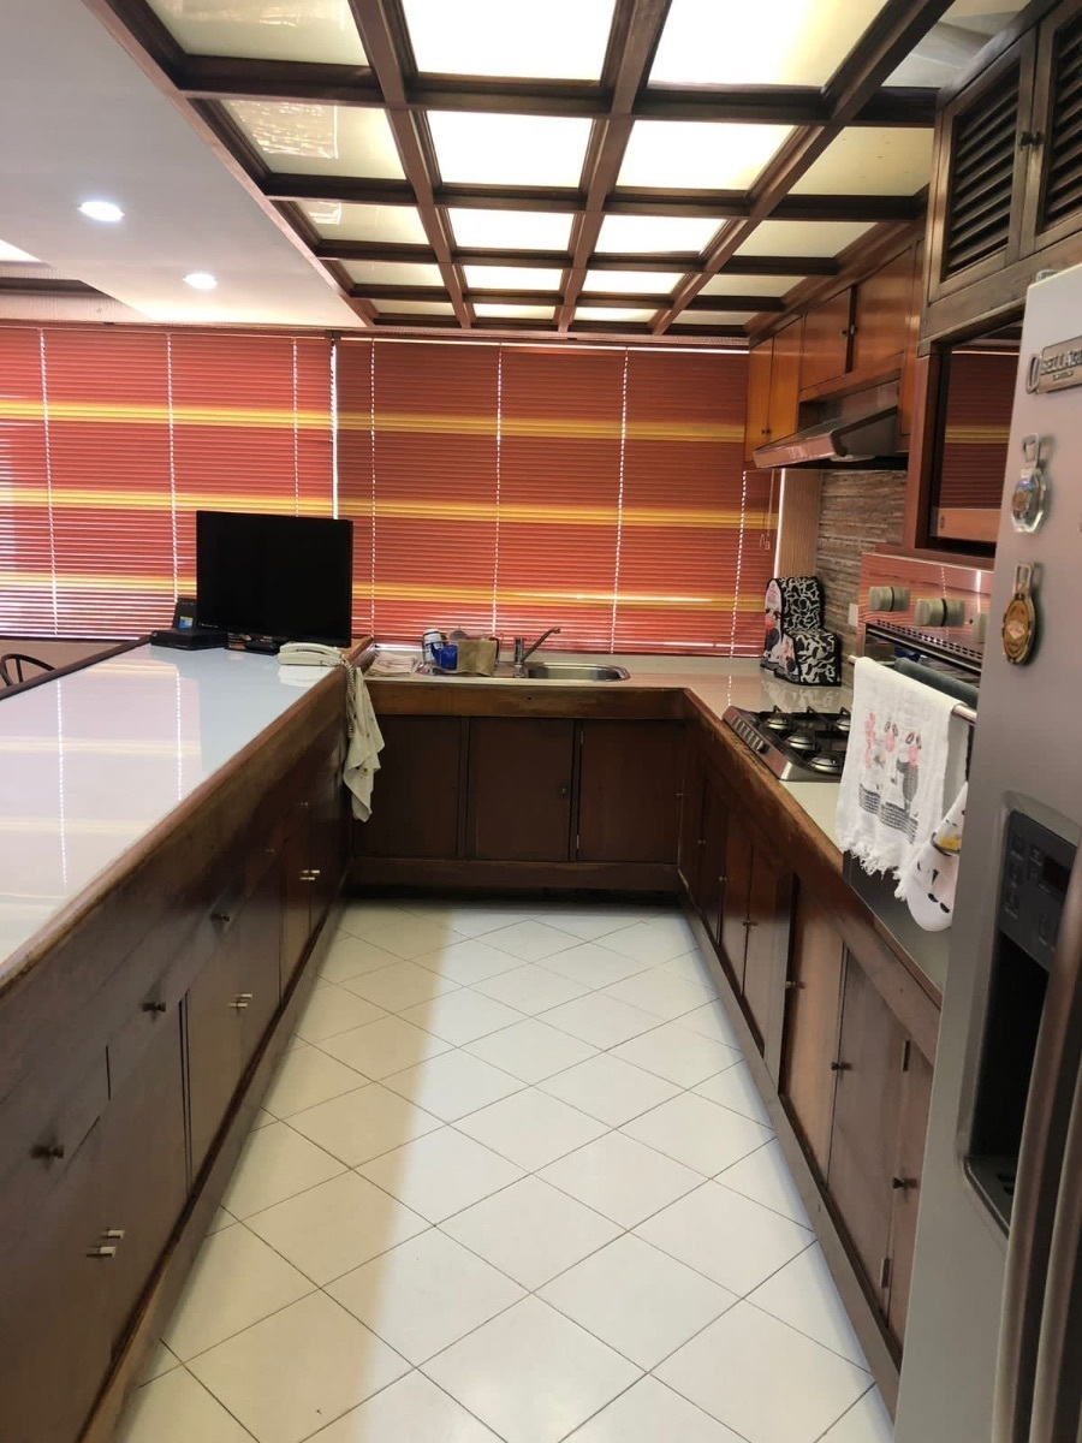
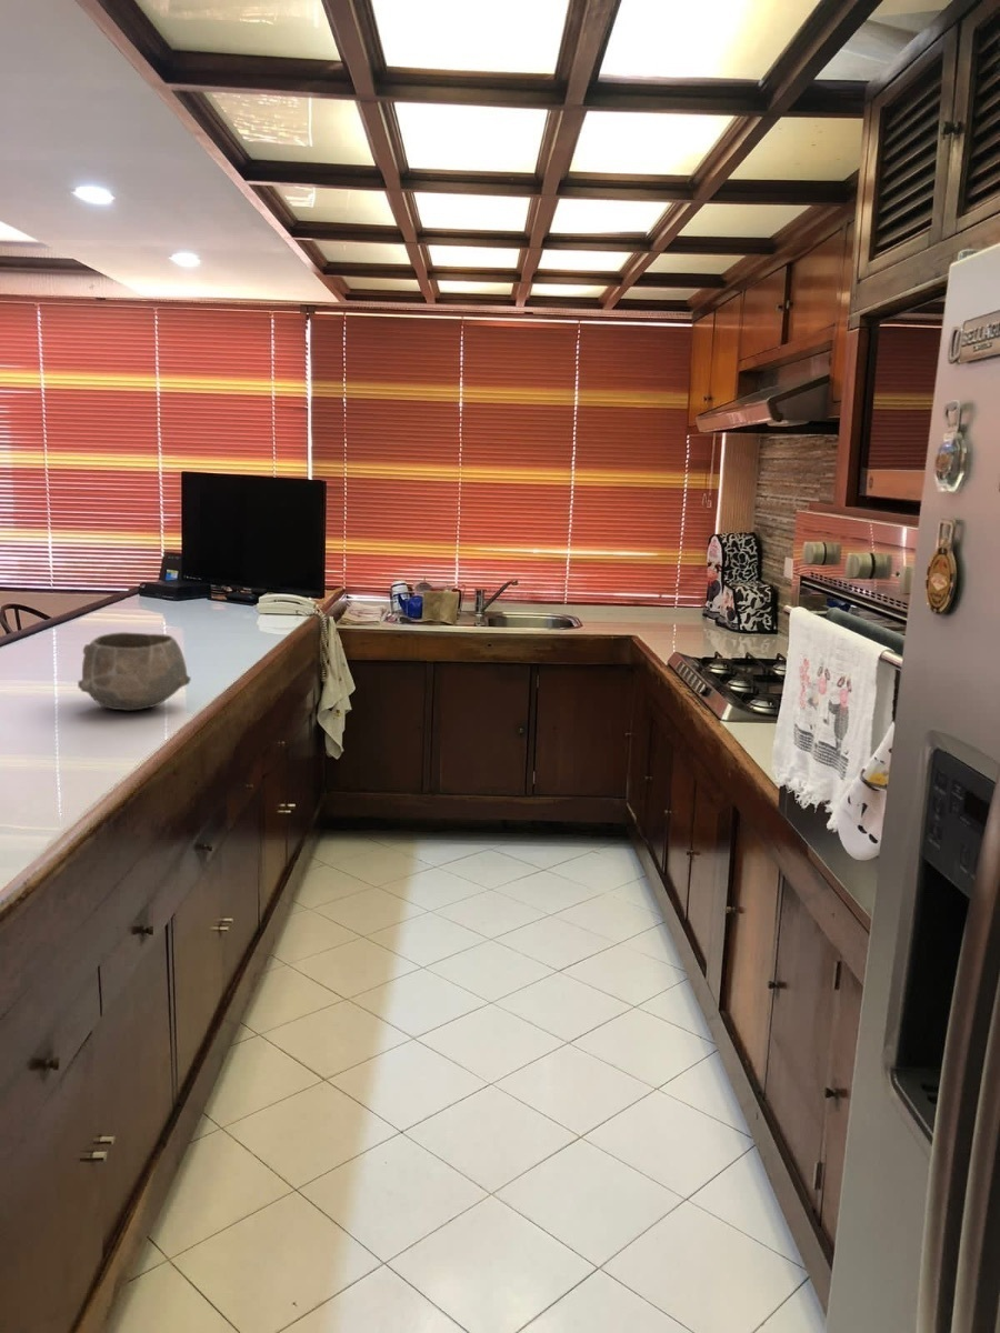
+ bowl (133, 672)
